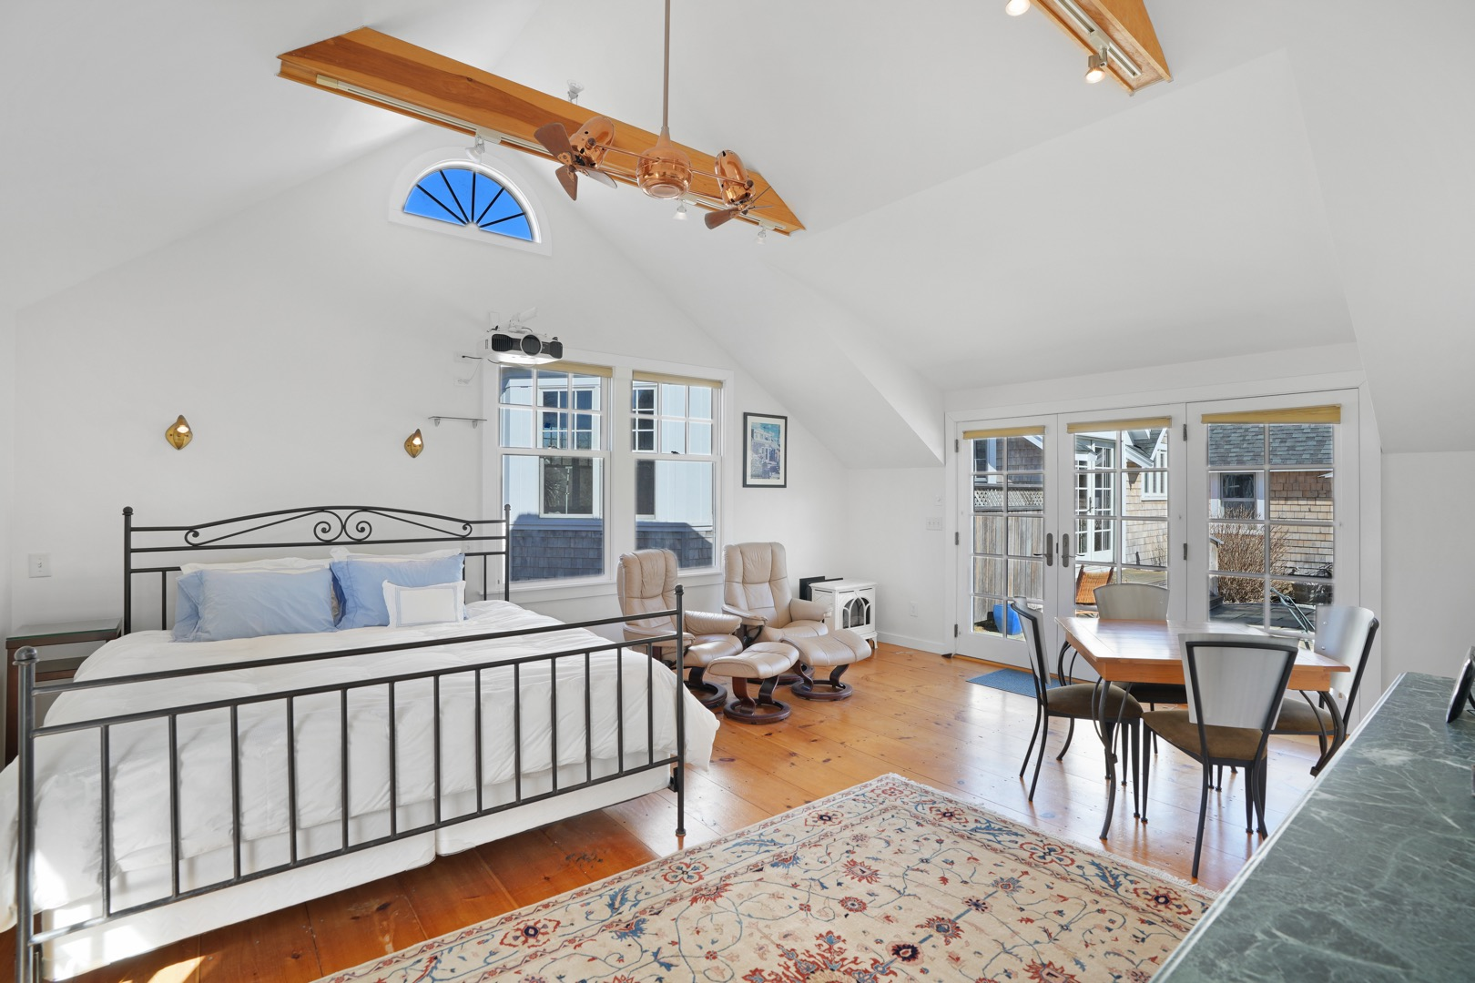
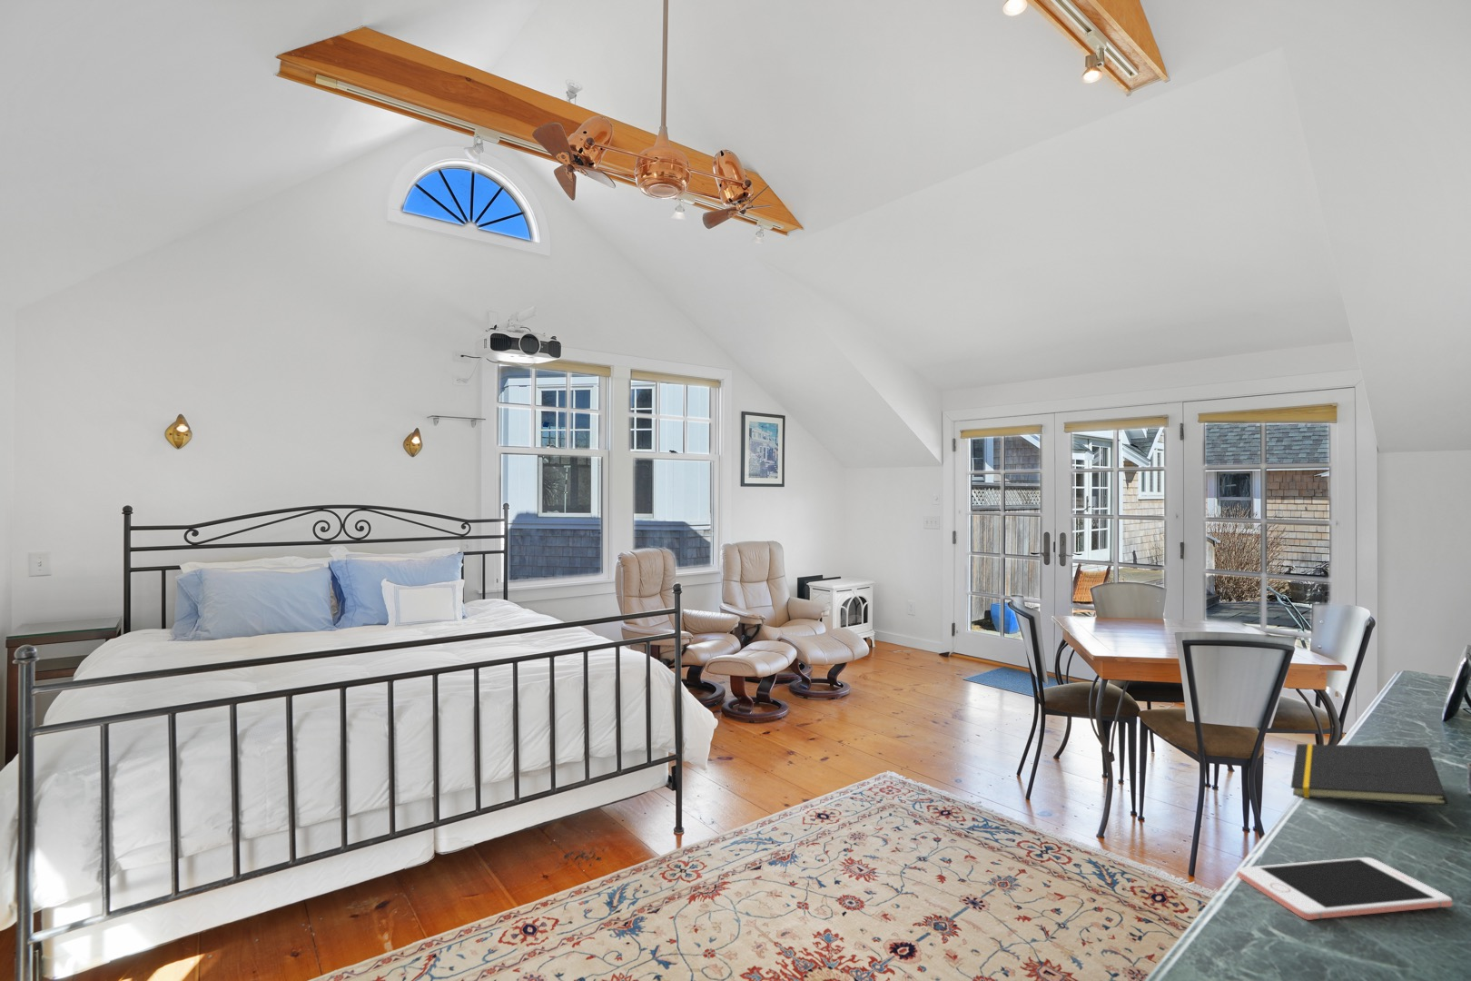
+ notepad (1362, 771)
+ cell phone (1341, 887)
